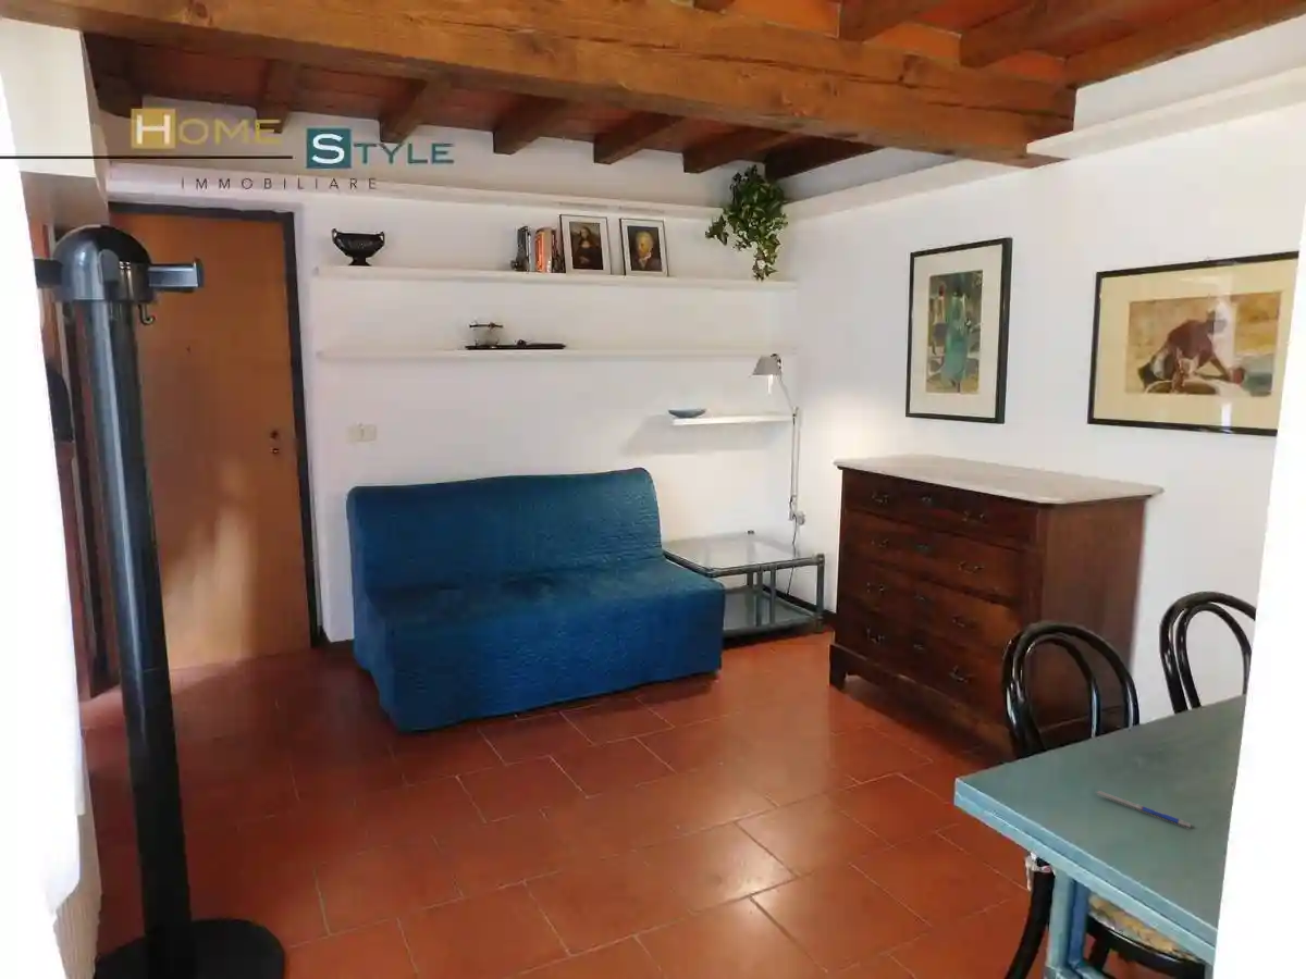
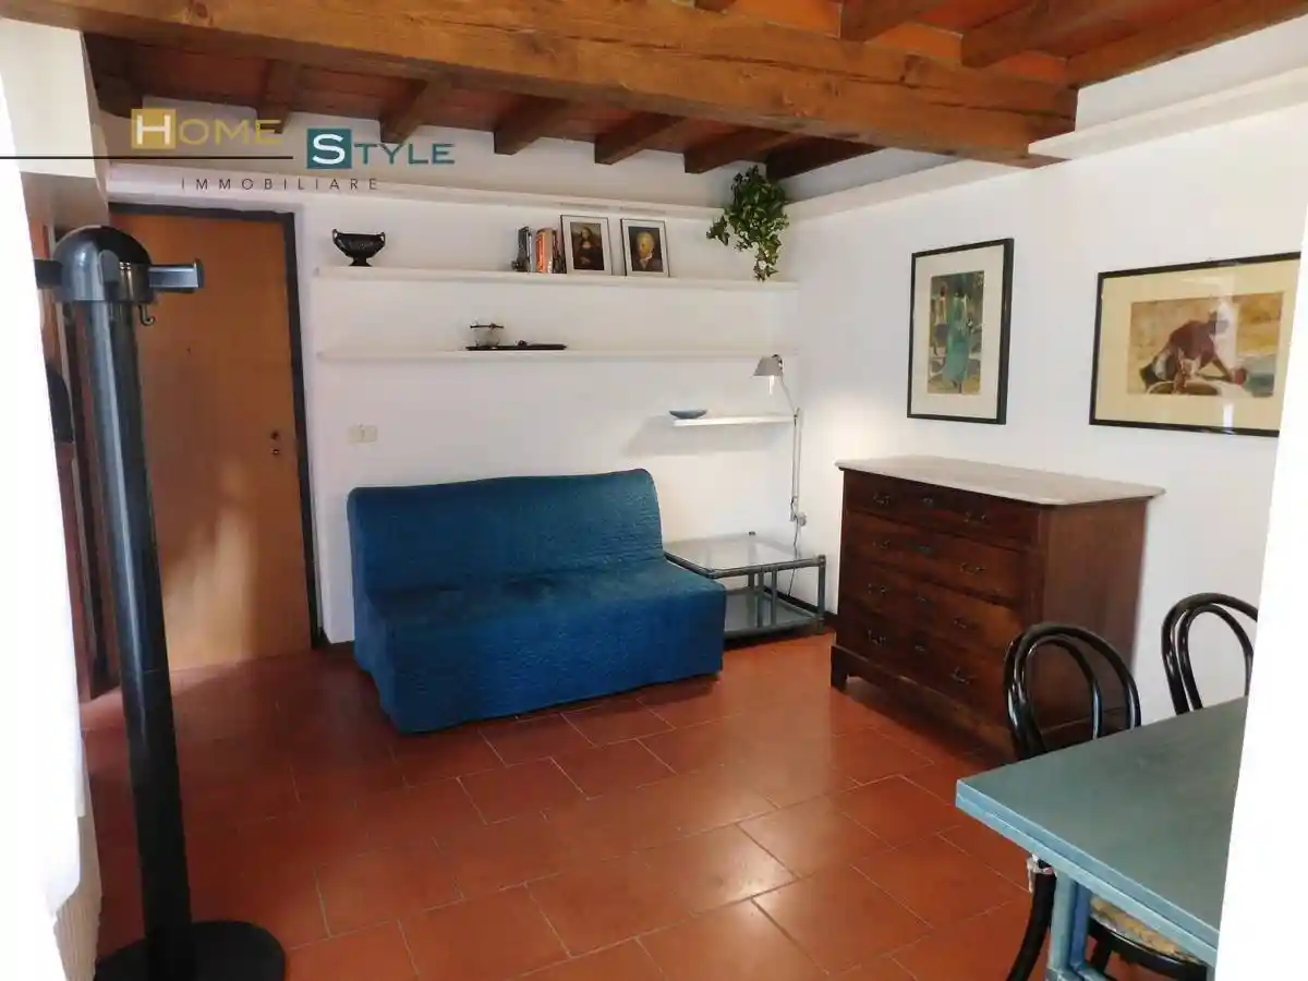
- pen (1141, 807)
